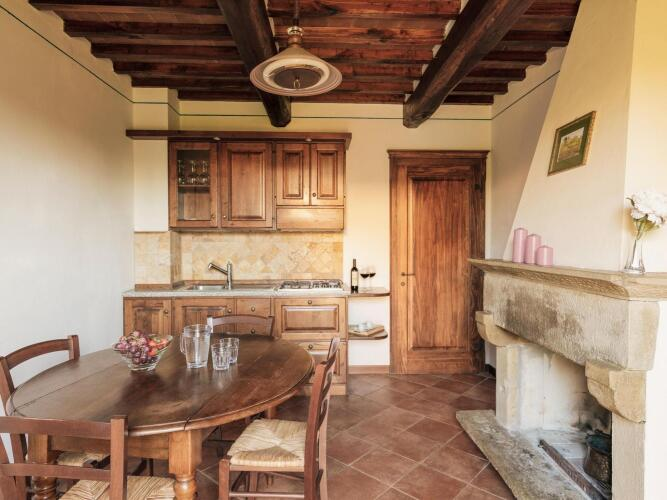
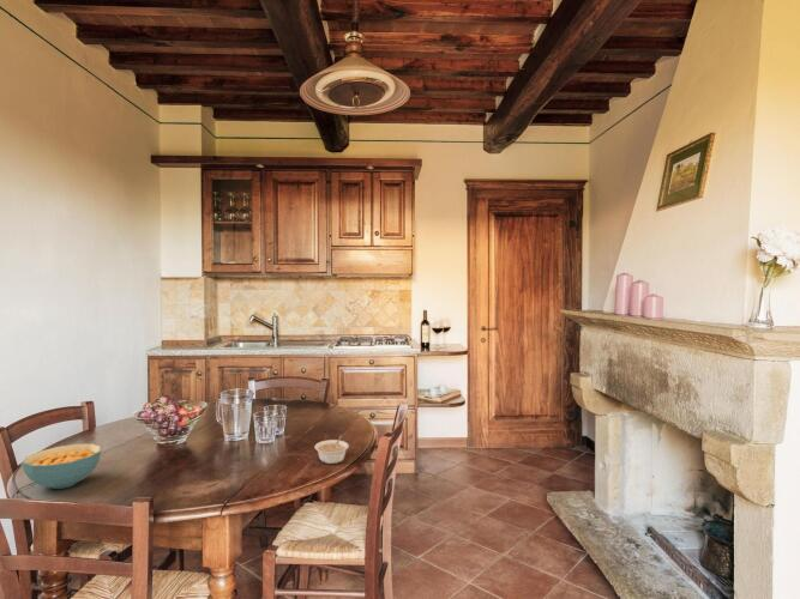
+ legume (331, 450)
+ cereal bowl (64, 468)
